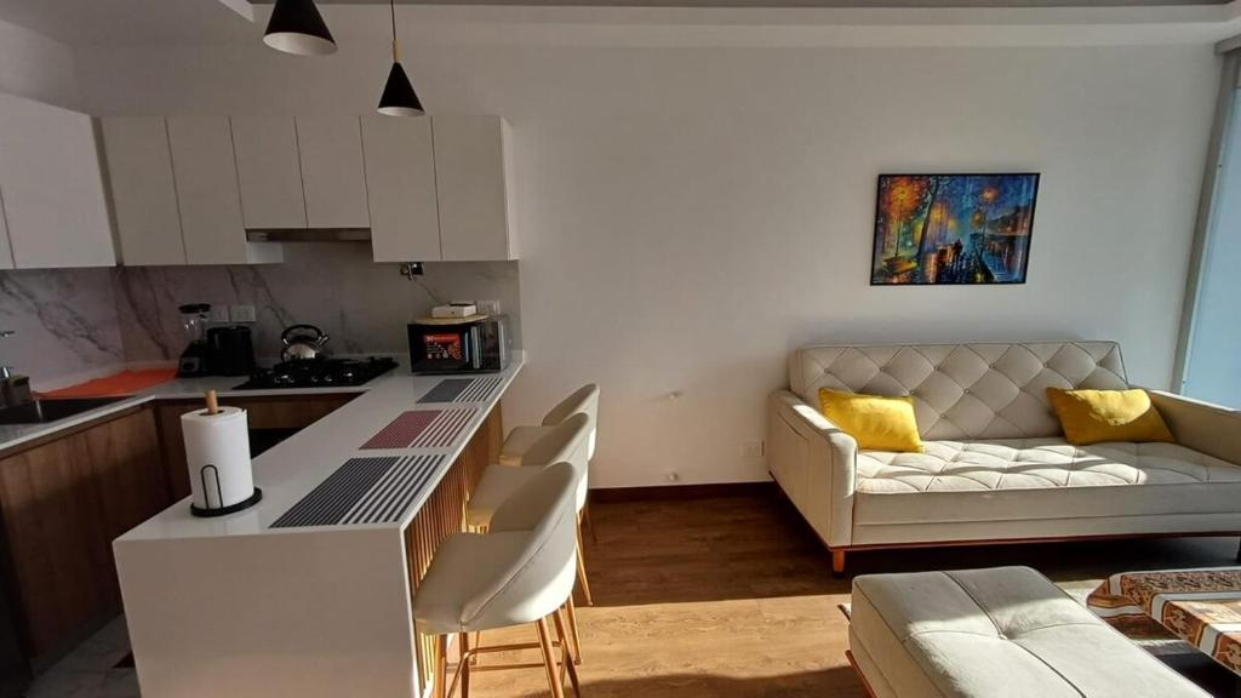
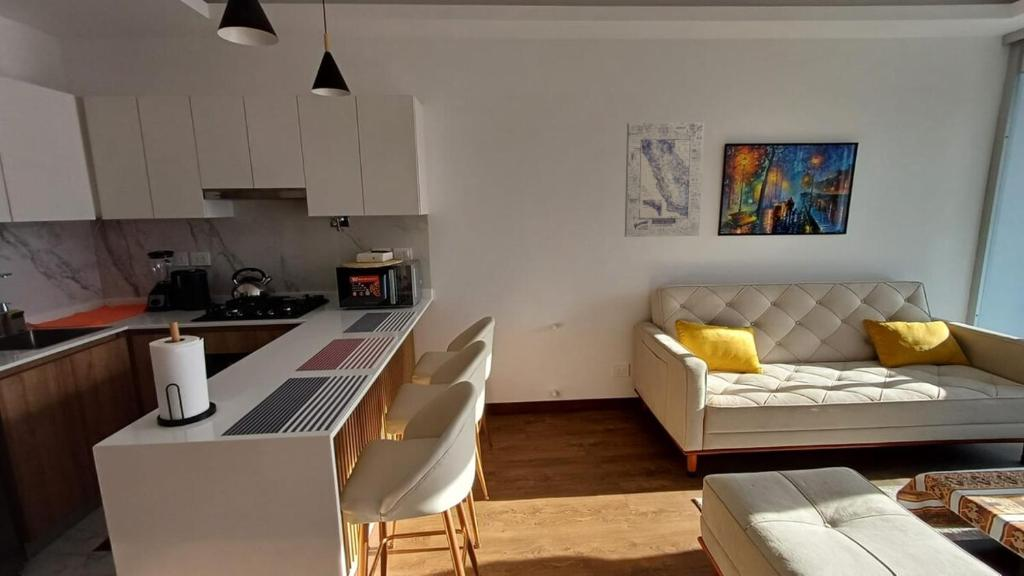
+ wall art (663, 180)
